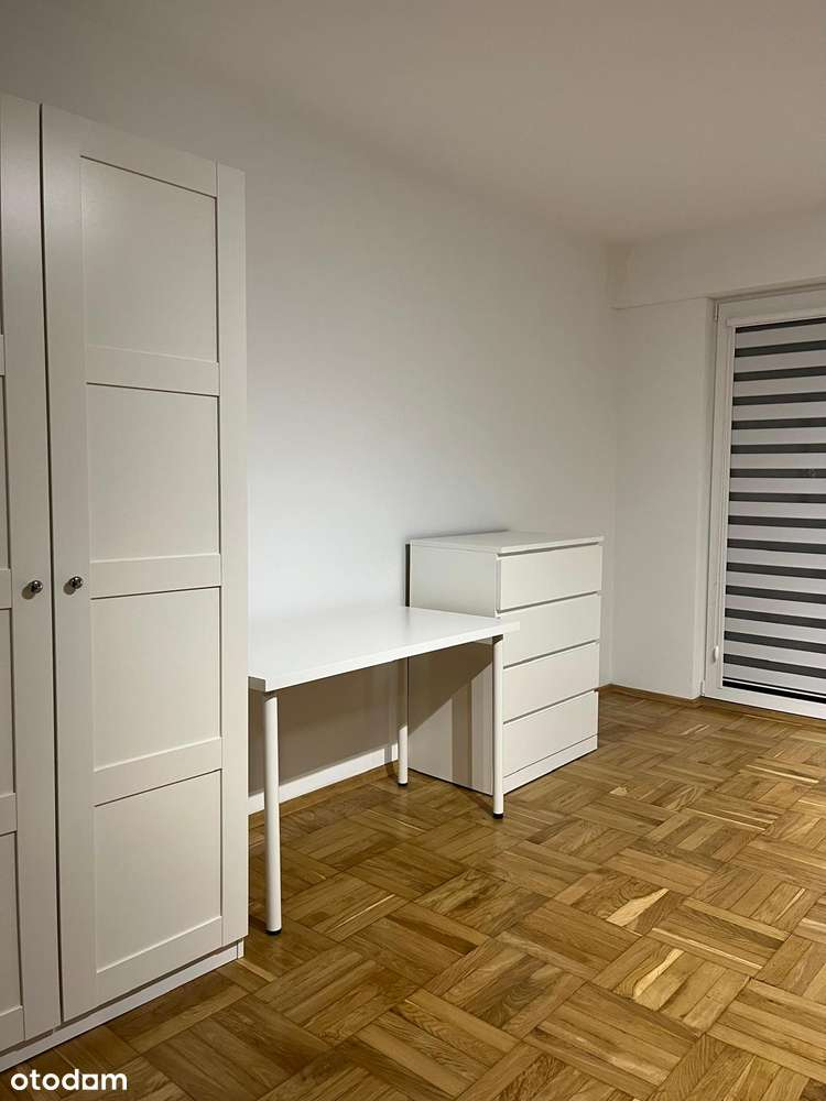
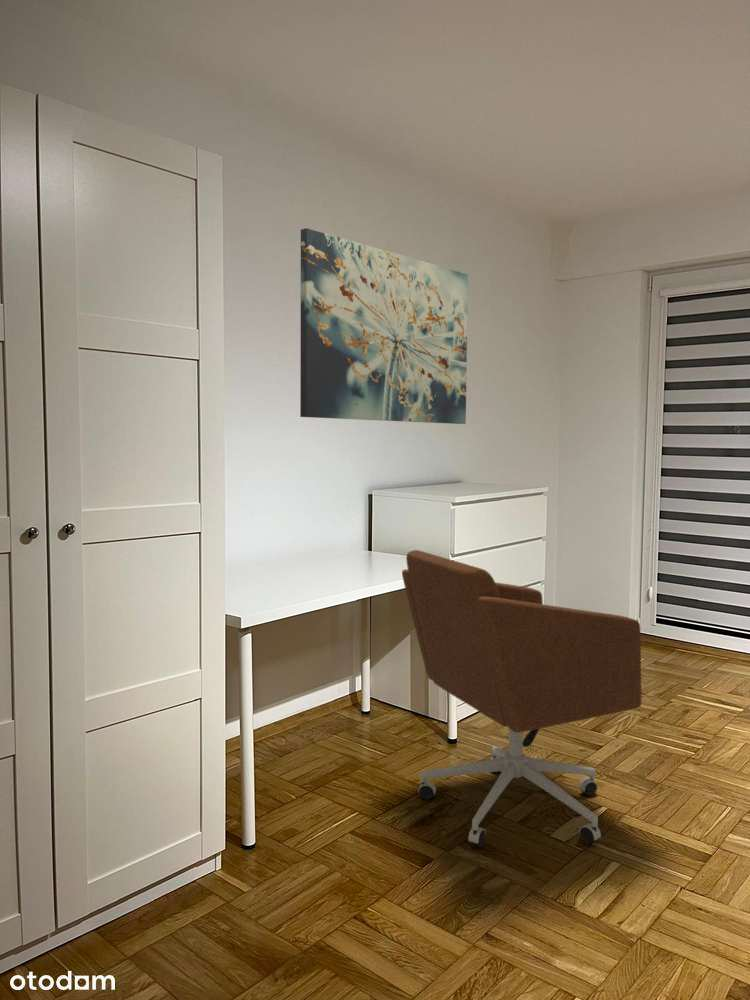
+ wall art (393, 338)
+ office chair (514, 683)
